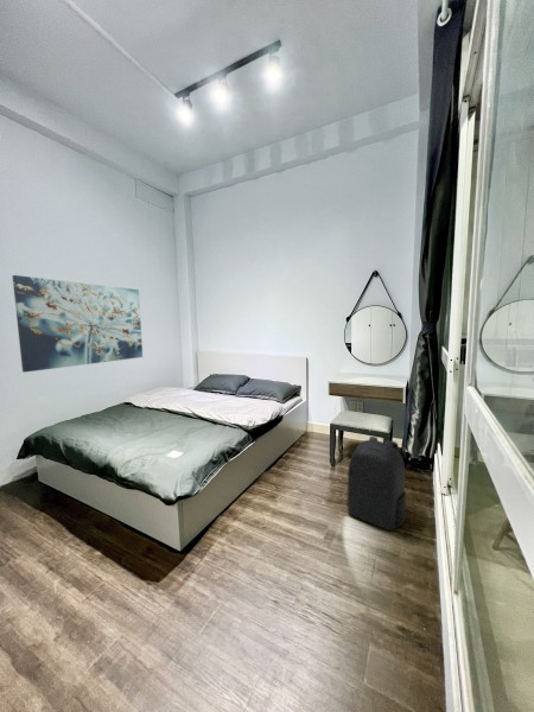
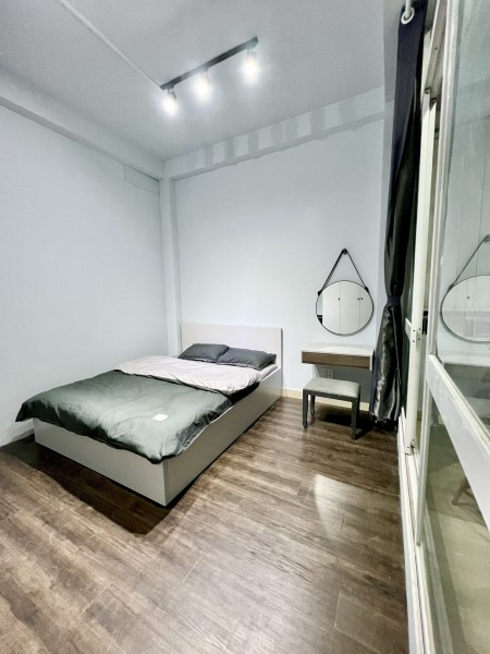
- wall art (89, 324)
- backpack (377, 475)
